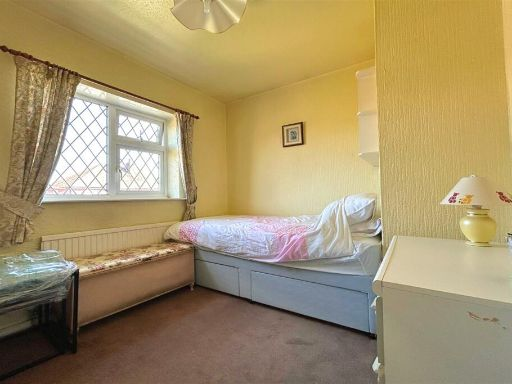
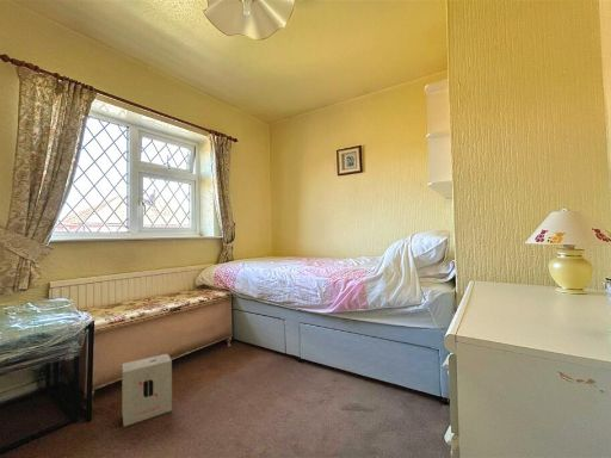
+ cardboard box (147, 386)
